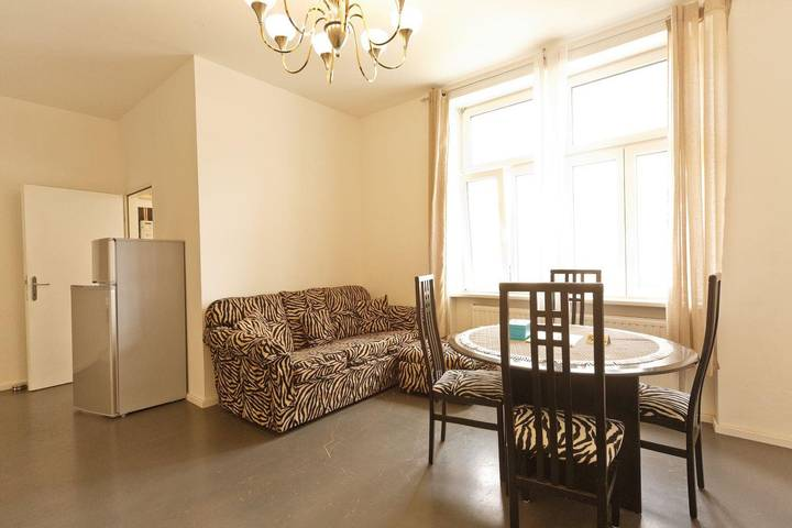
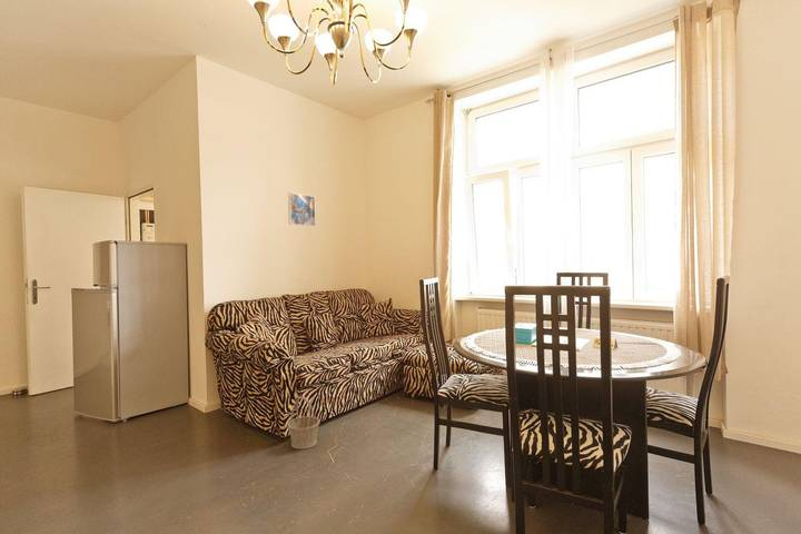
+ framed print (301, 209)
+ basket (303, 419)
